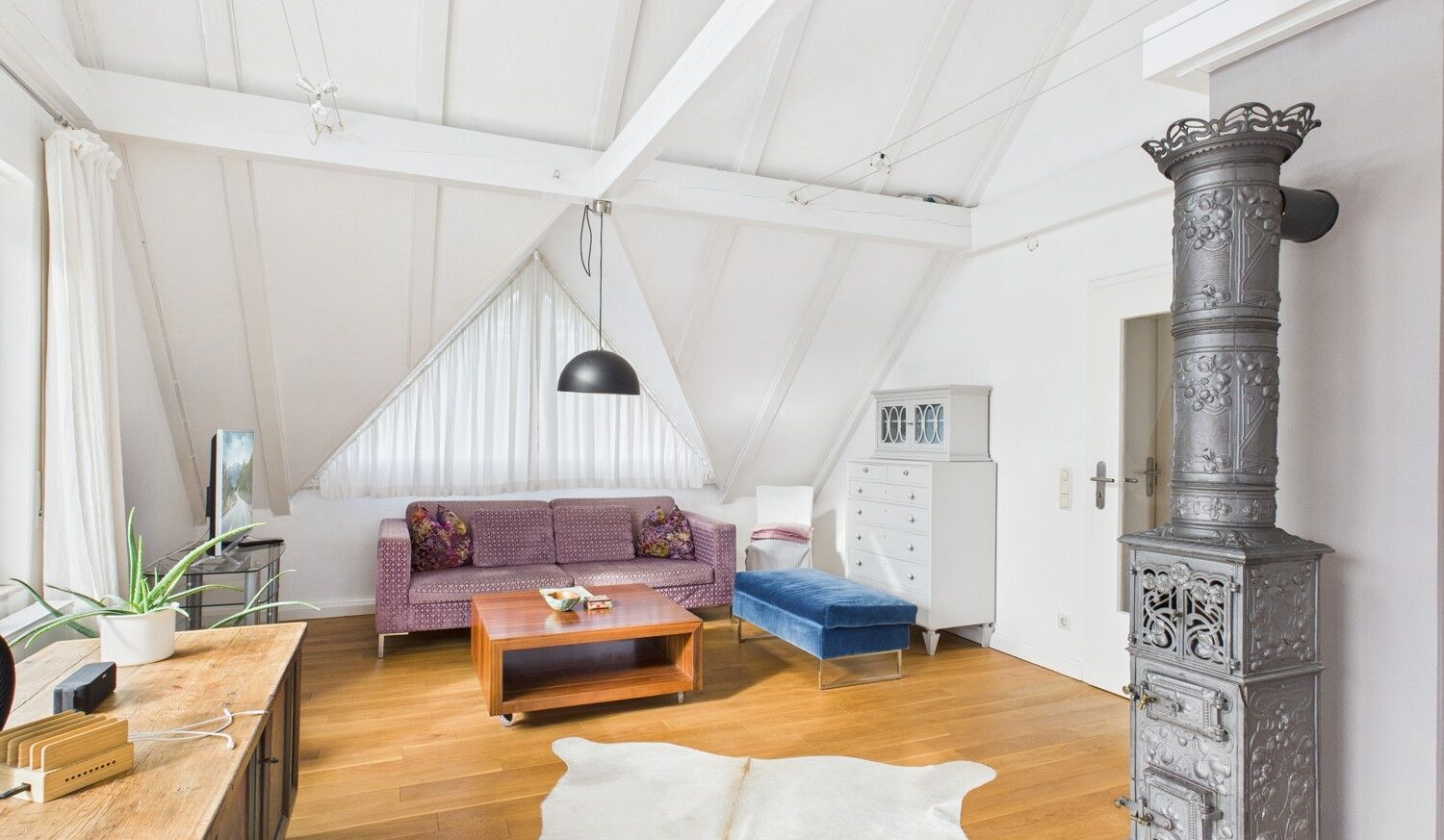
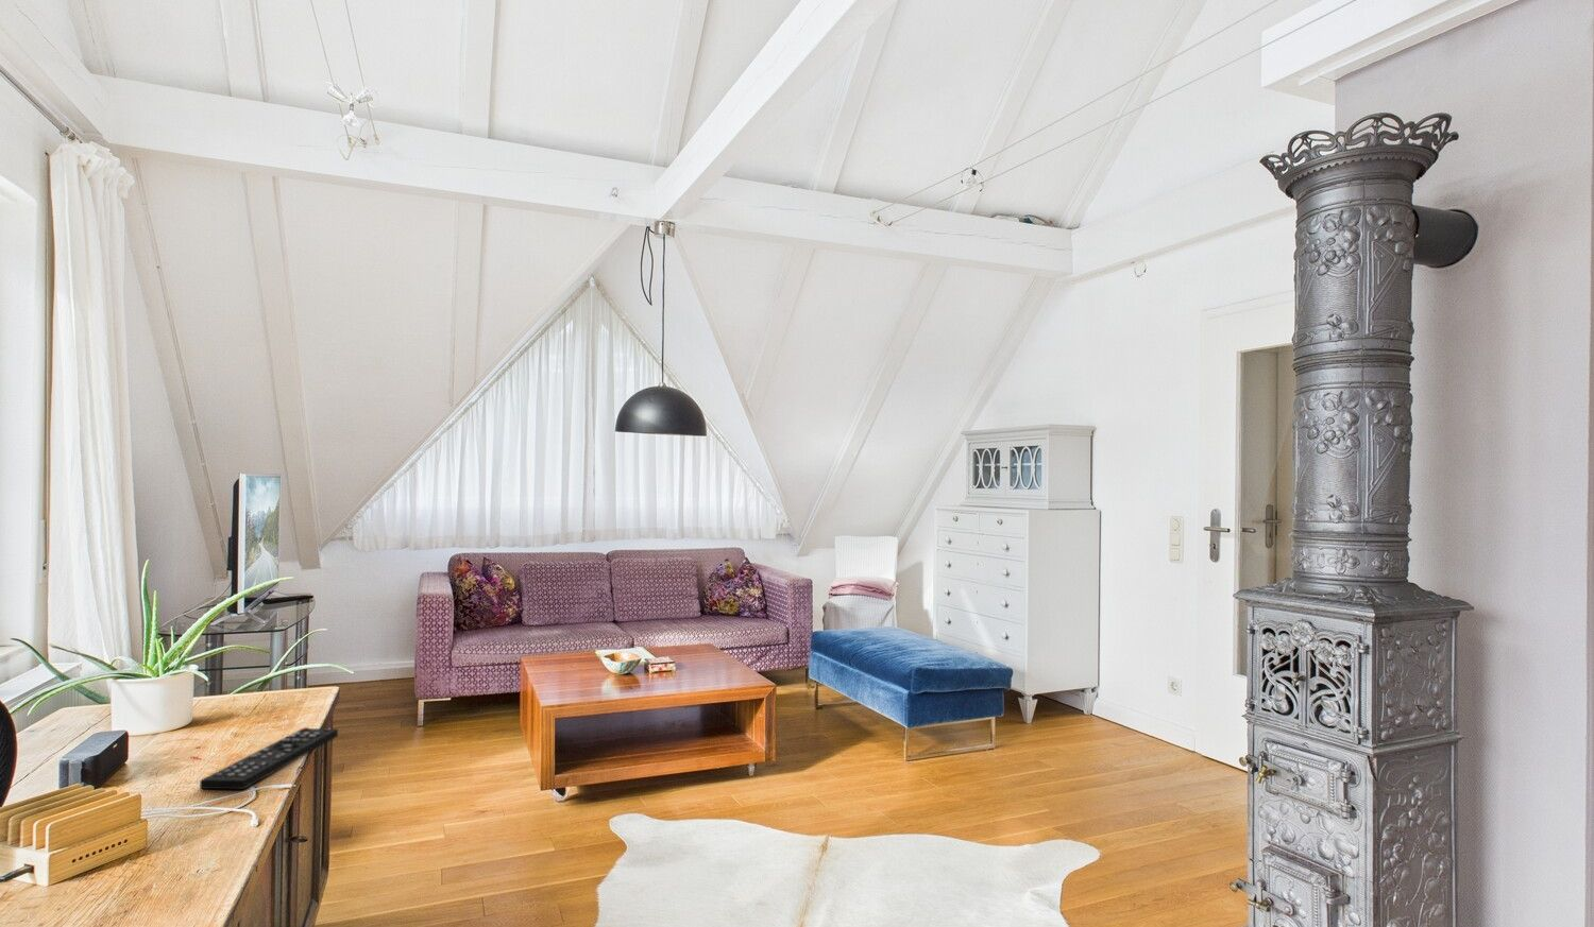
+ remote control (275, 754)
